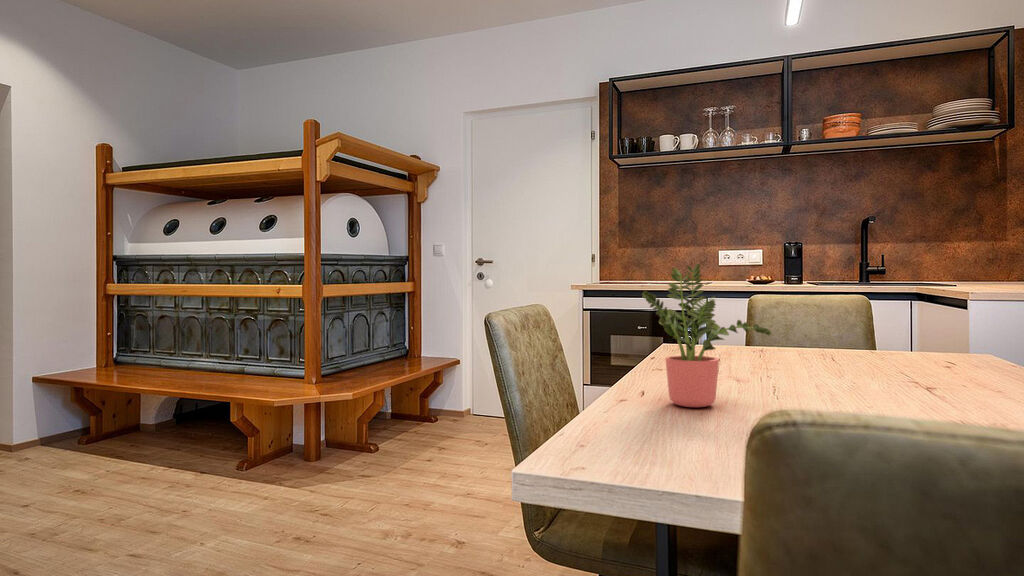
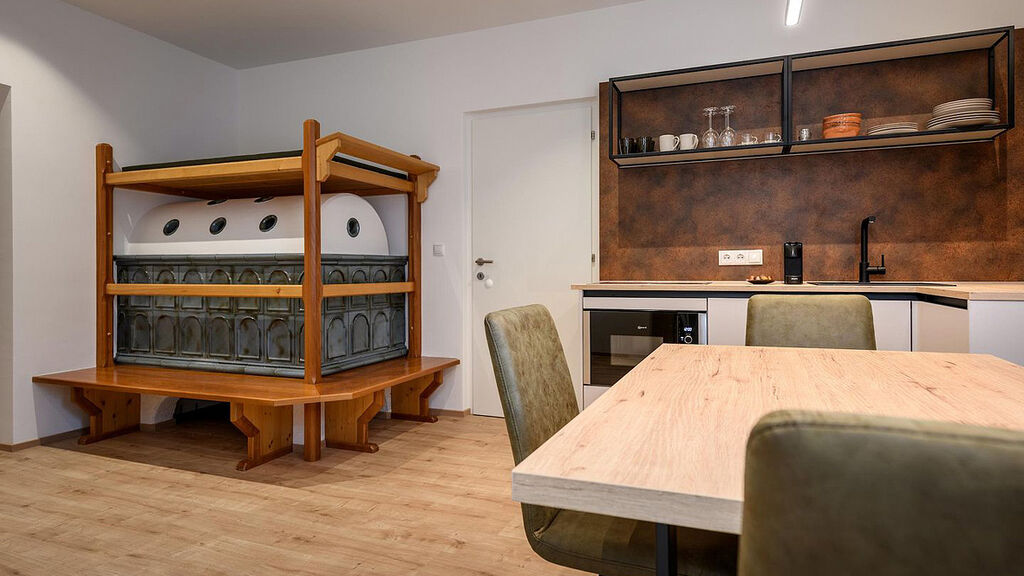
- potted plant (708, 335)
